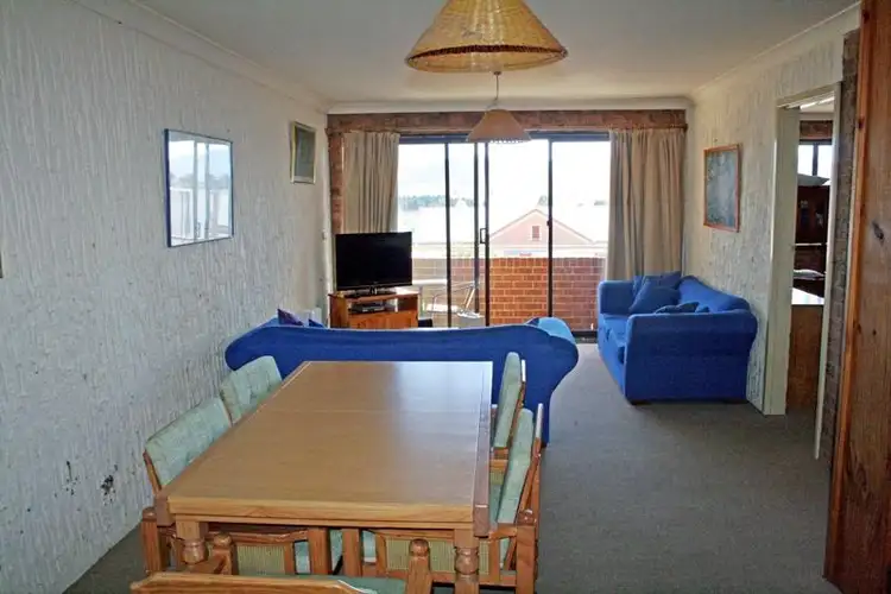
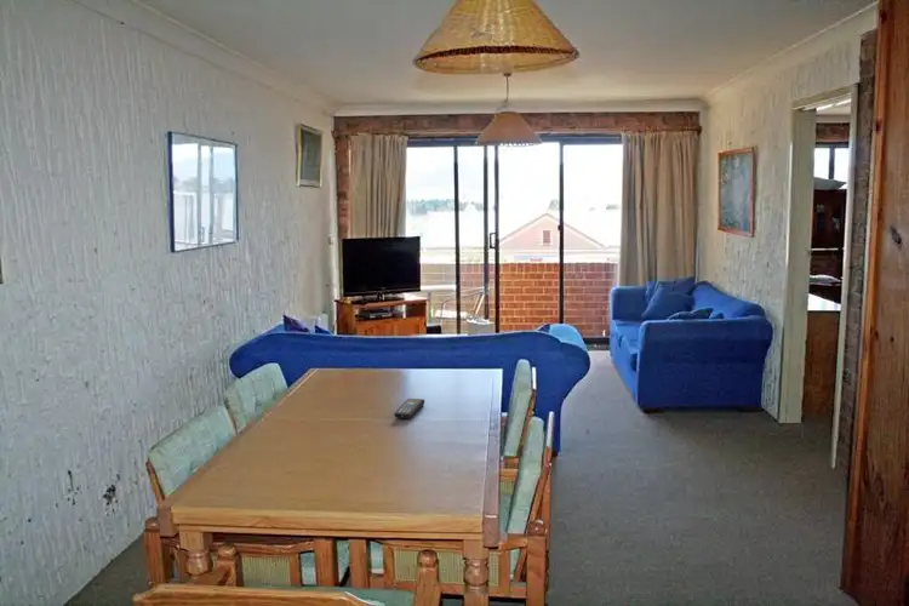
+ remote control (410, 407)
